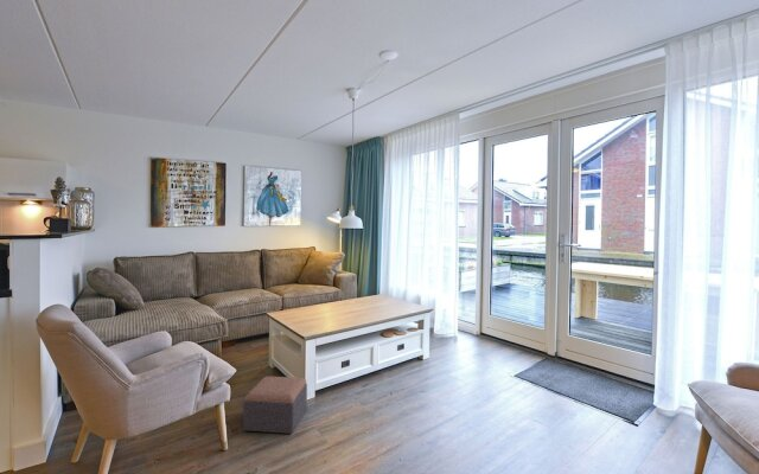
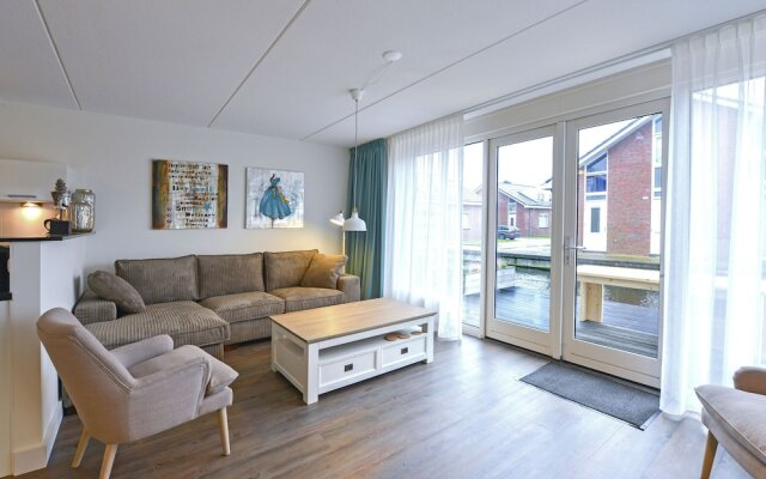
- footstool (276, 402)
